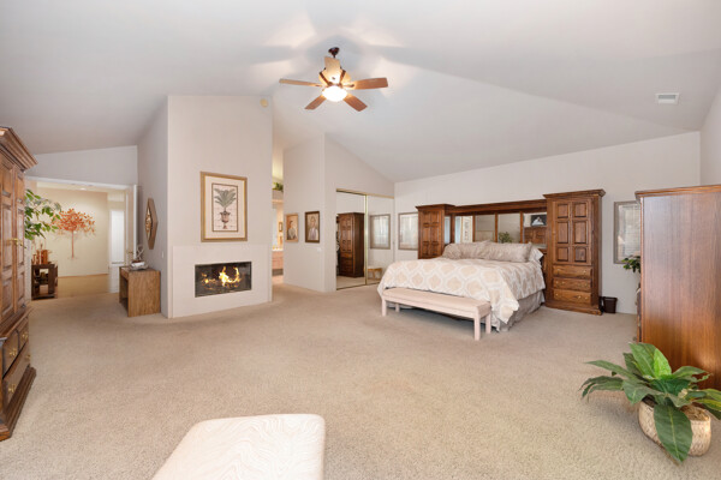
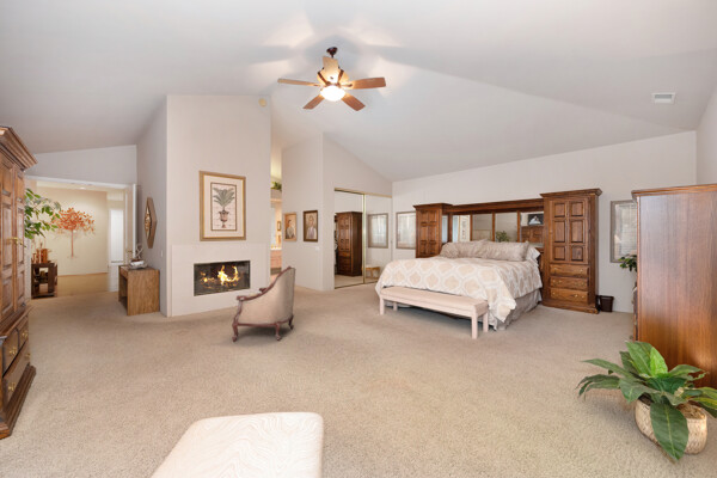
+ armchair (268, 299)
